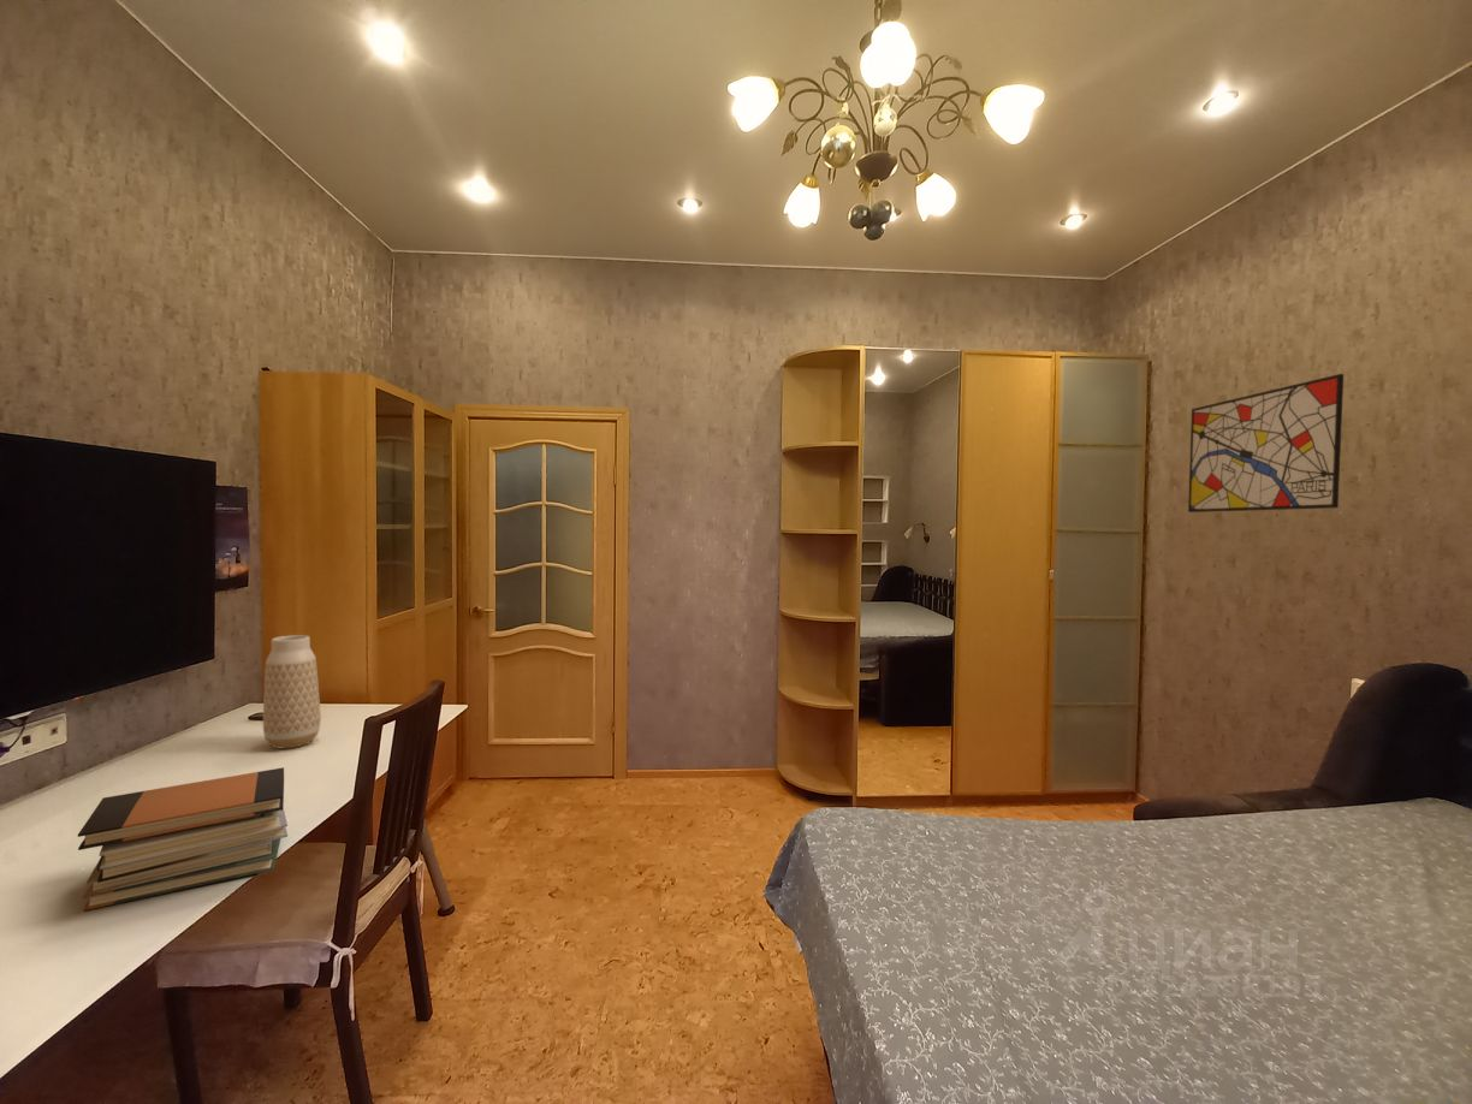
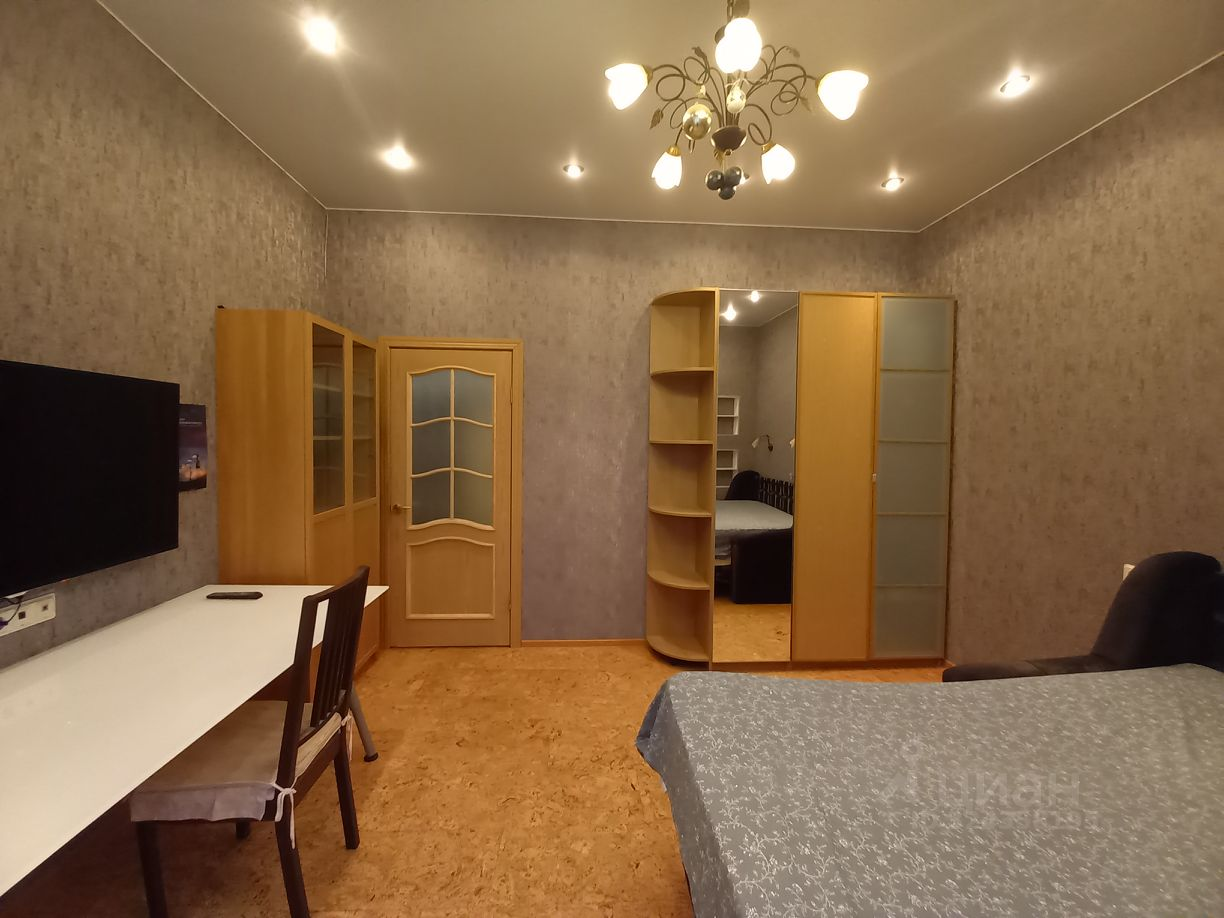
- book stack (195, 832)
- wall art (1256, 452)
- vase (291, 690)
